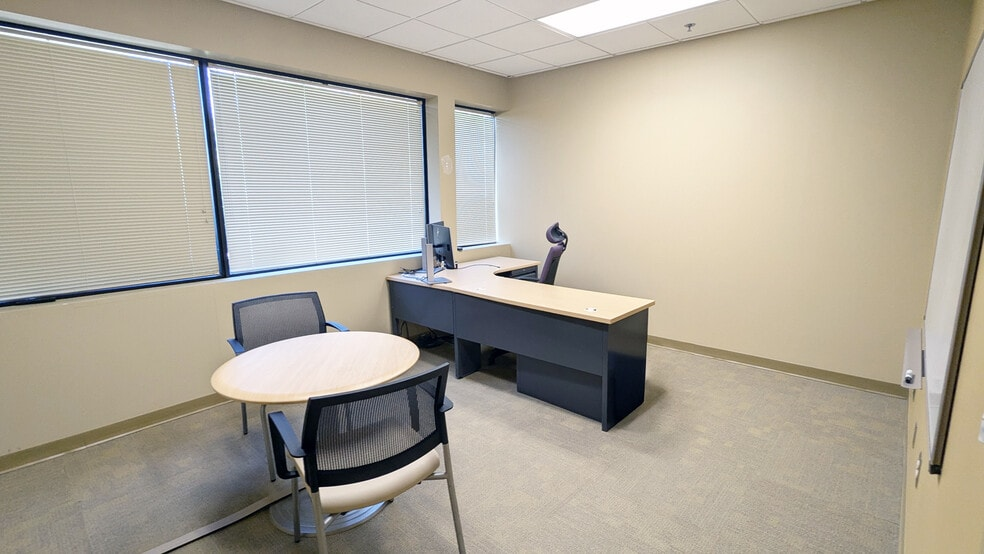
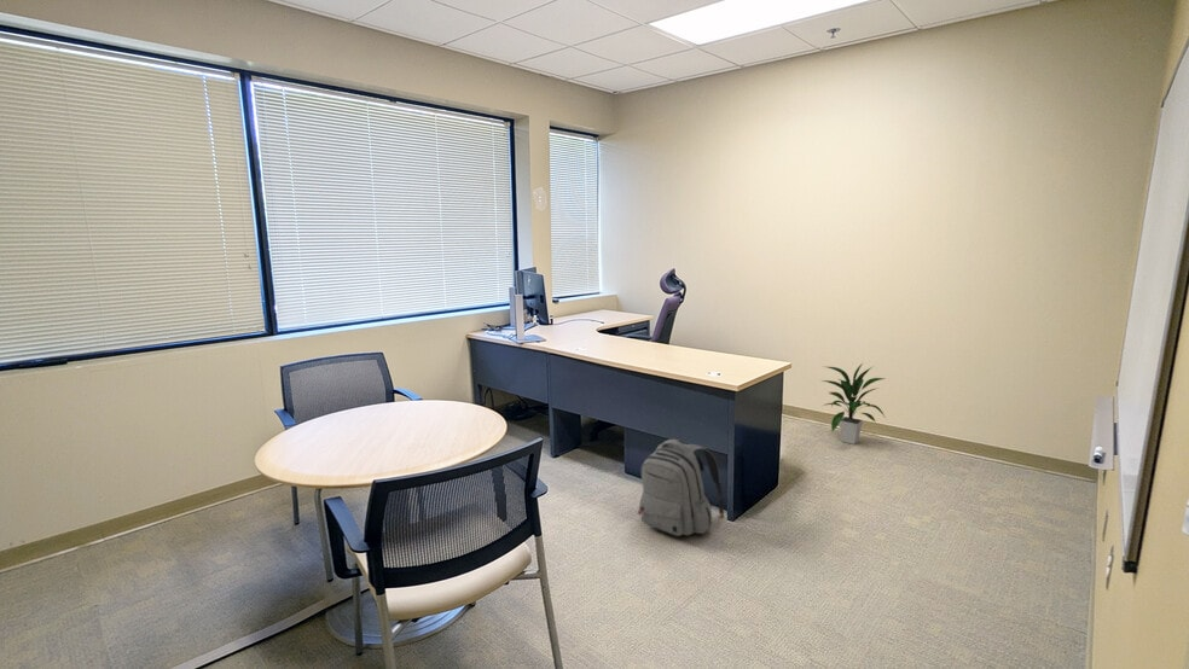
+ indoor plant (849, 401)
+ backpack (678, 481)
